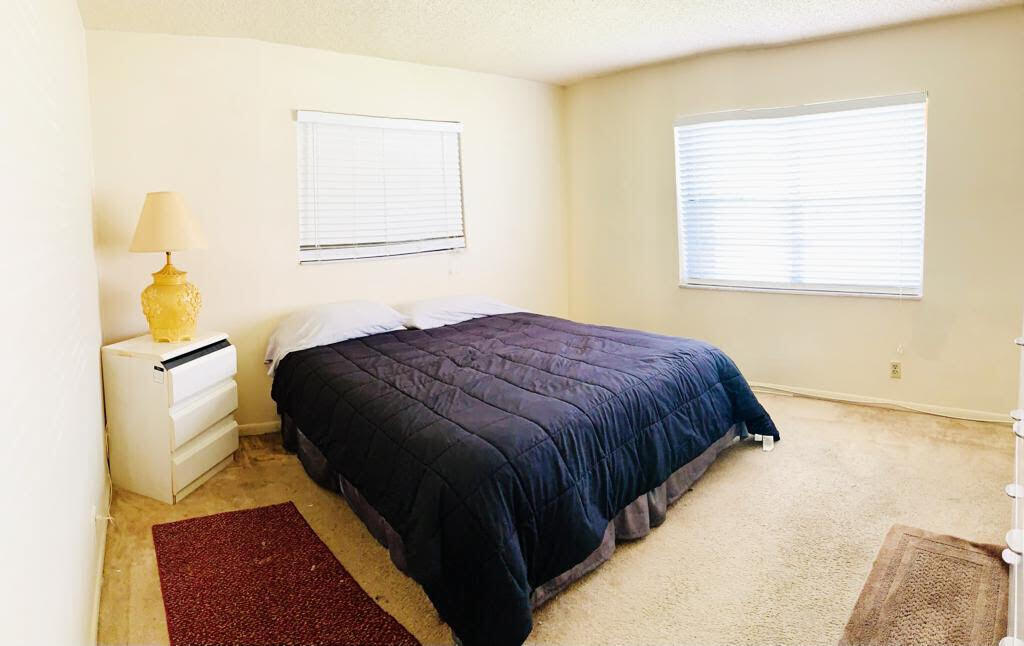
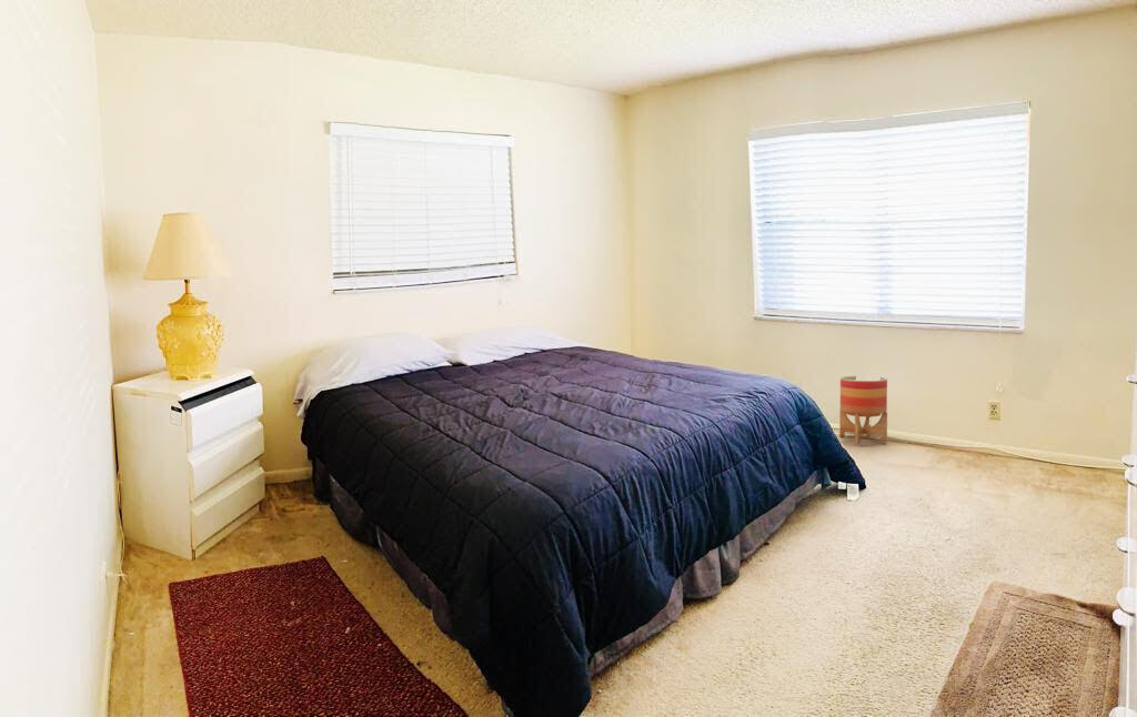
+ planter (863, 408)
